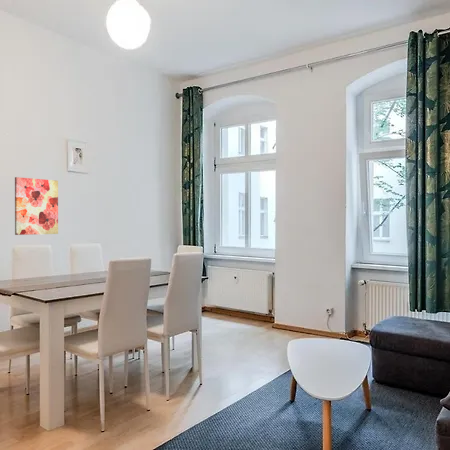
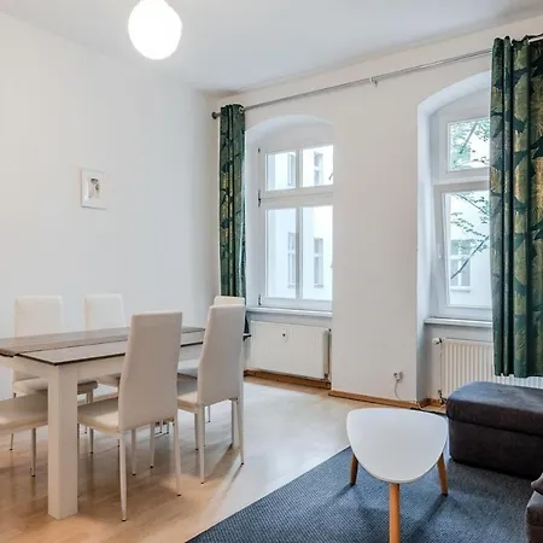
- wall art (37, 206)
